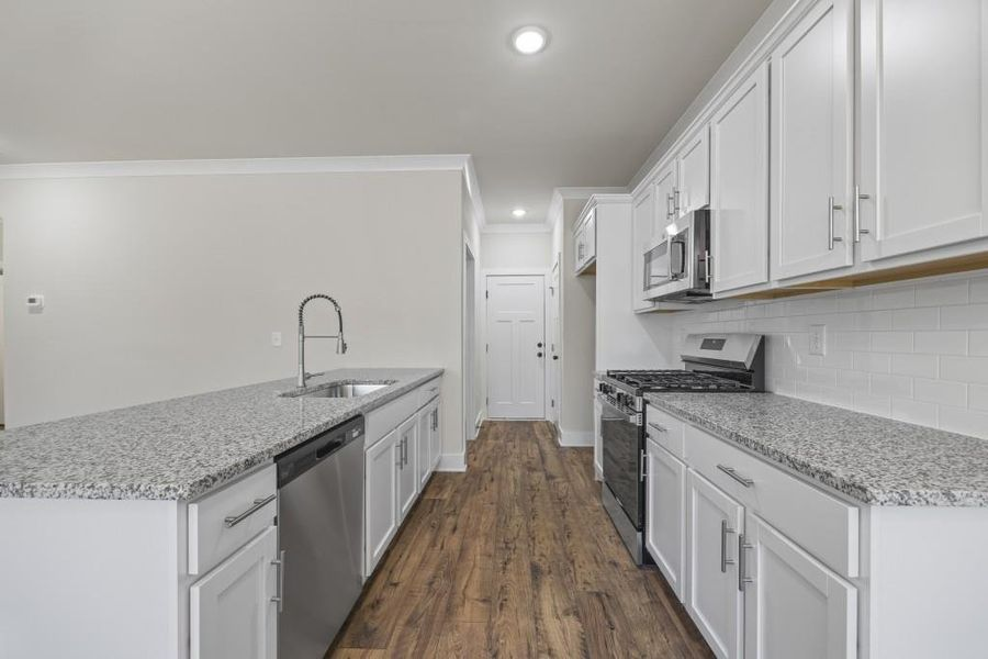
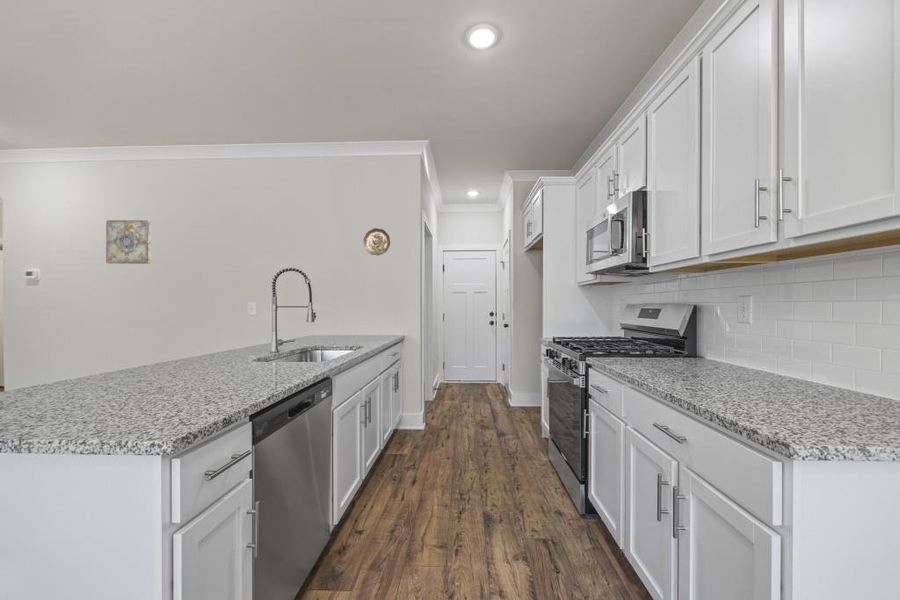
+ decorative plate (377, 242)
+ wall art (128, 241)
